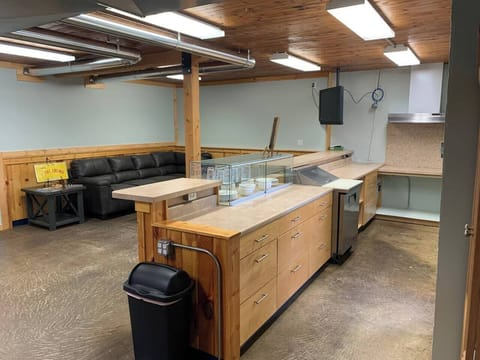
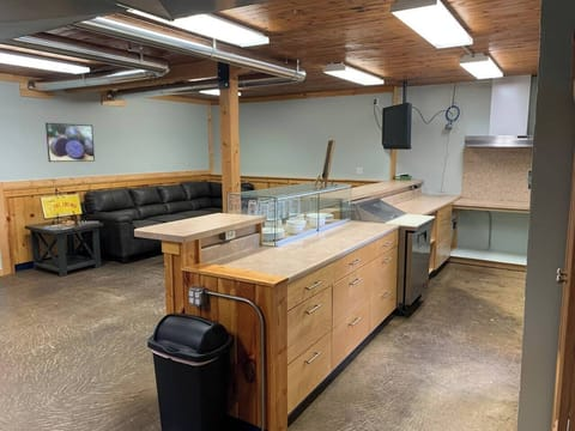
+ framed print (71, 142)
